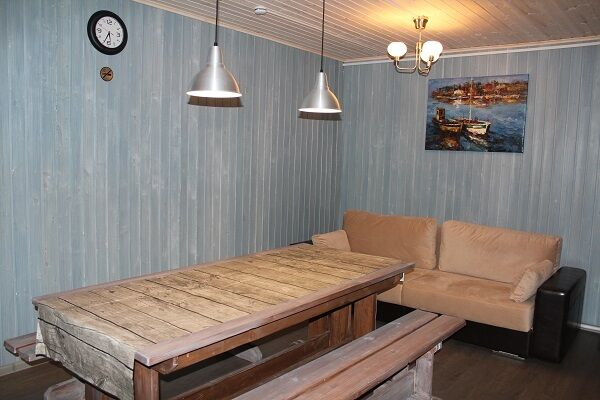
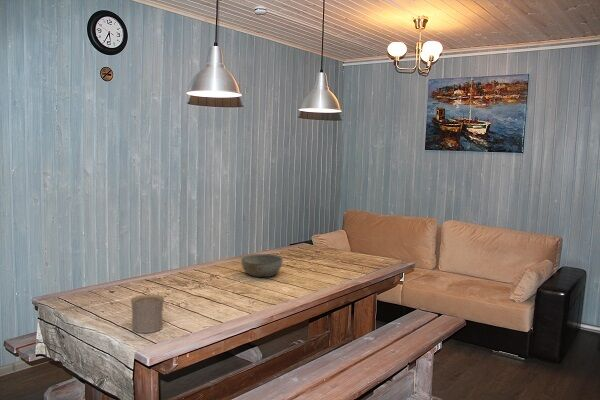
+ cup (147, 313)
+ bowl (261, 266)
